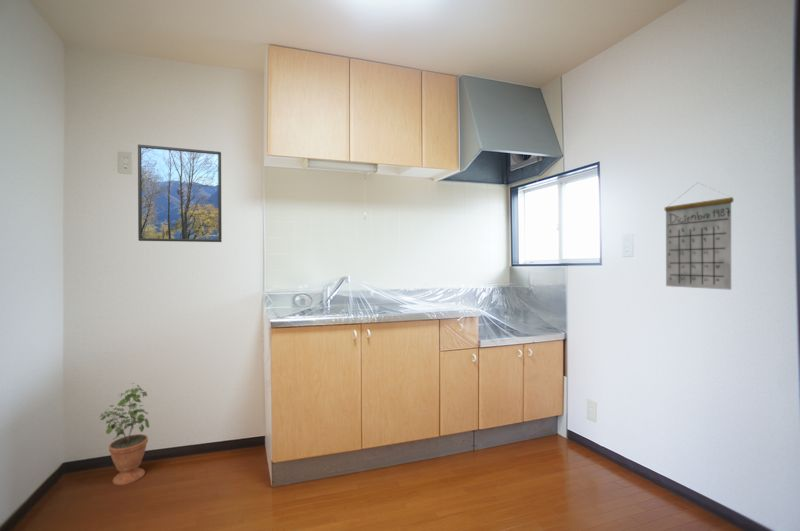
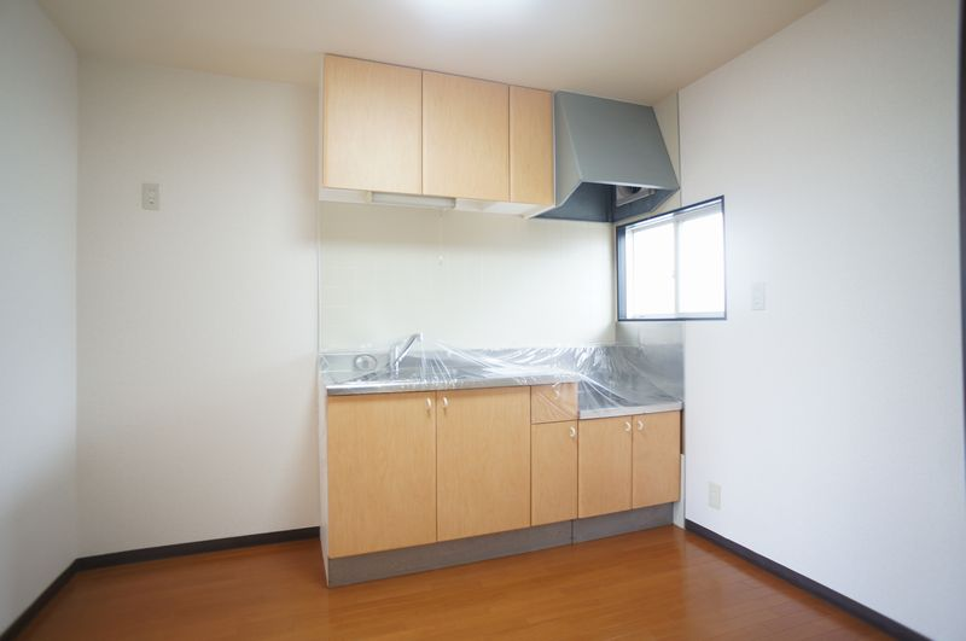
- calendar (696, 235)
- potted plant (125, 428)
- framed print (181, 195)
